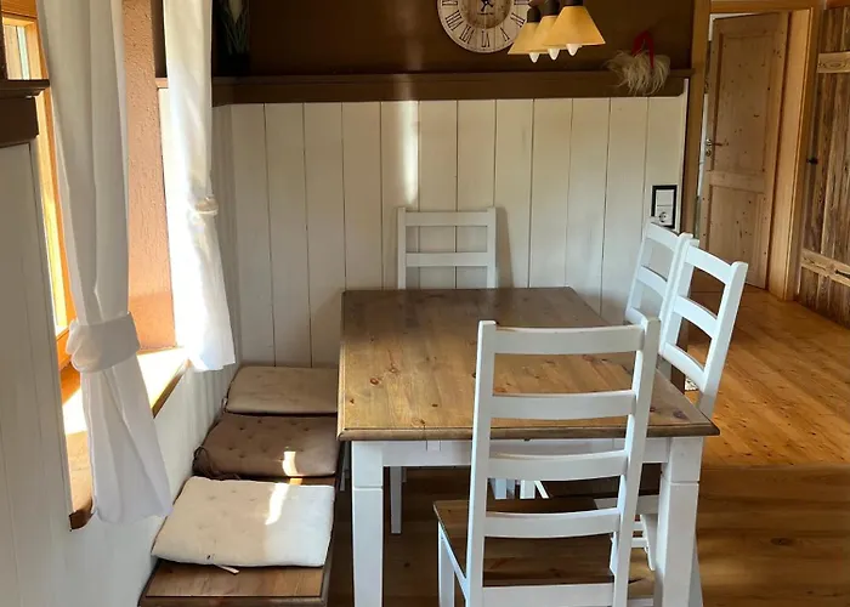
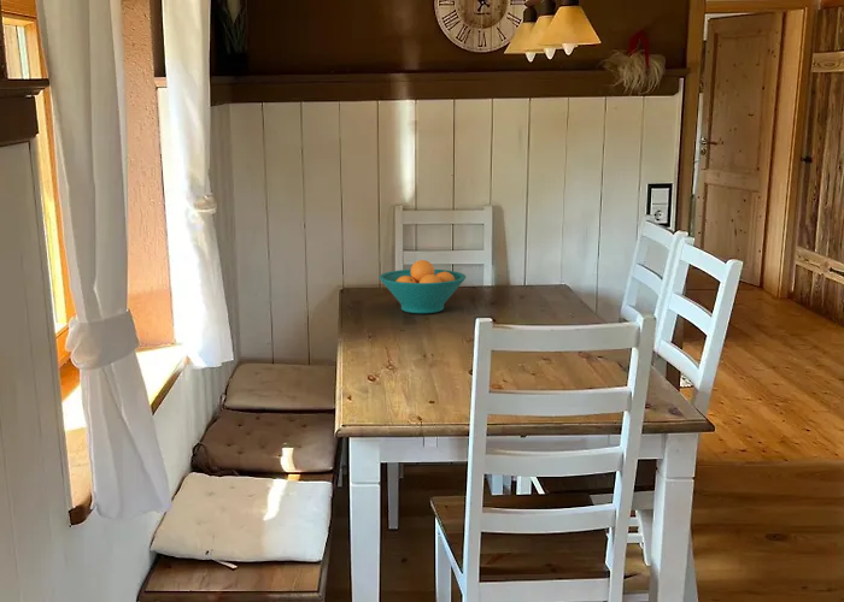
+ fruit bowl (422, 284)
